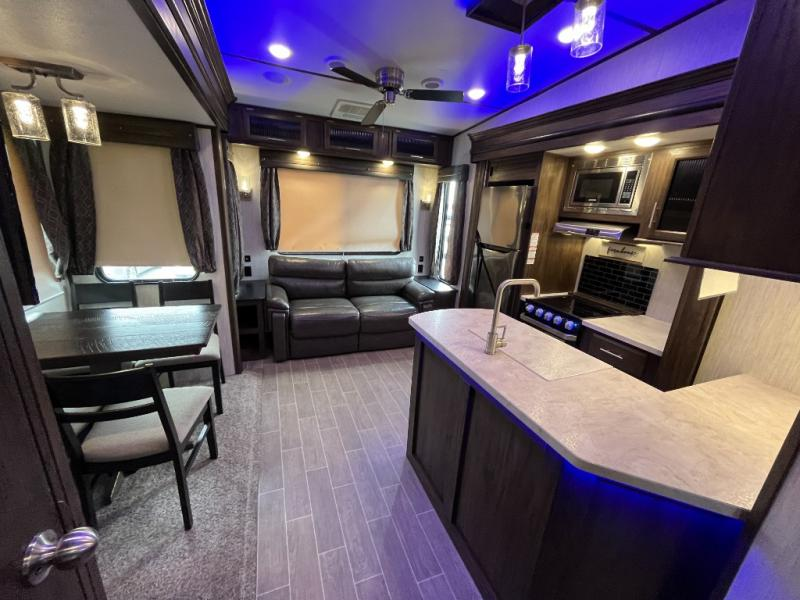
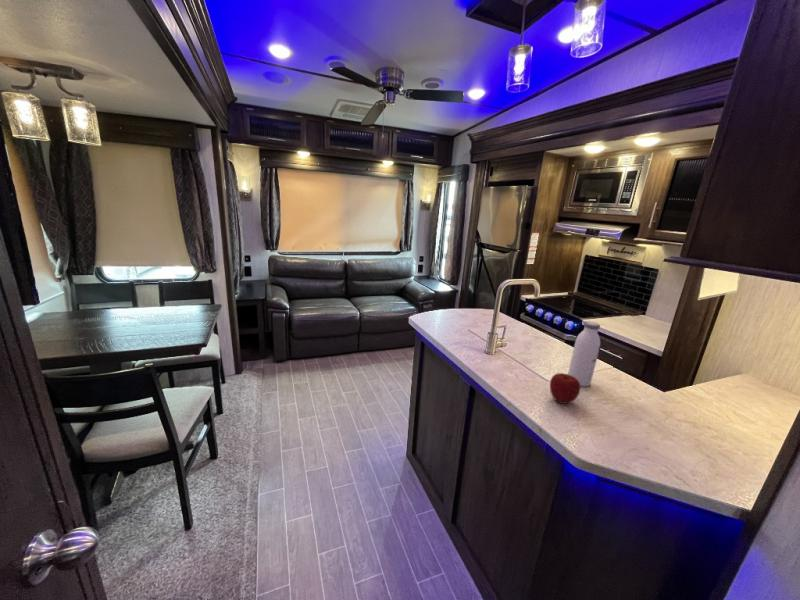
+ apple (564, 388)
+ water bottle (585, 352)
